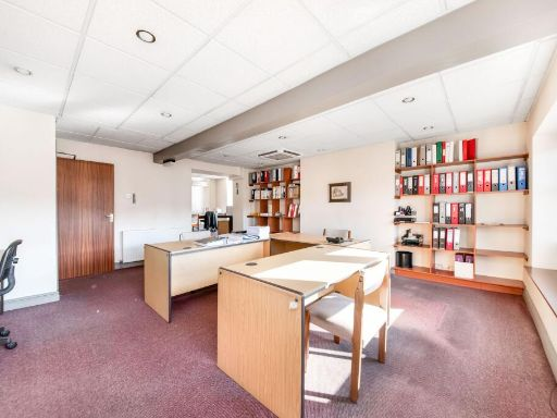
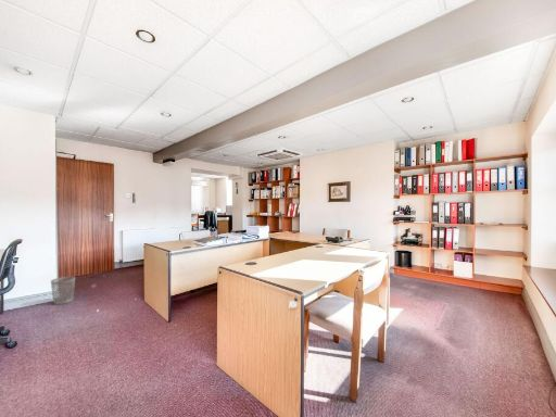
+ wastebasket (63, 290)
